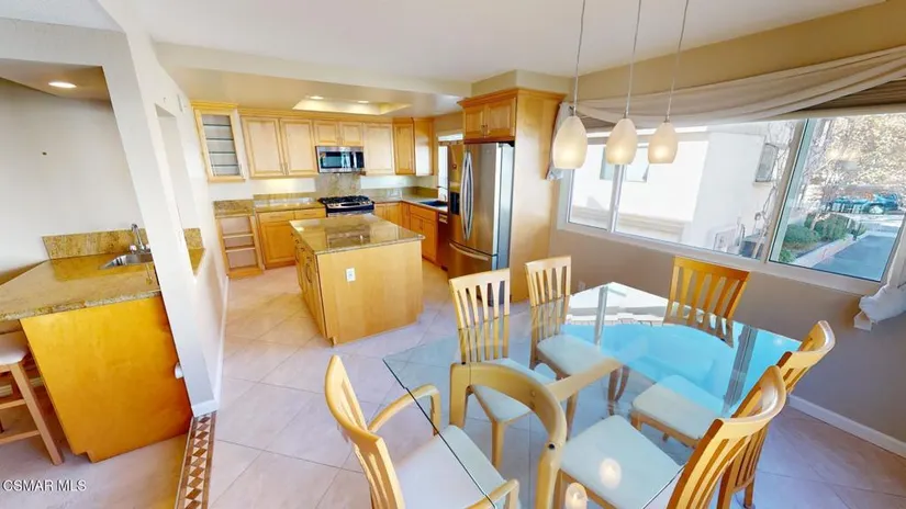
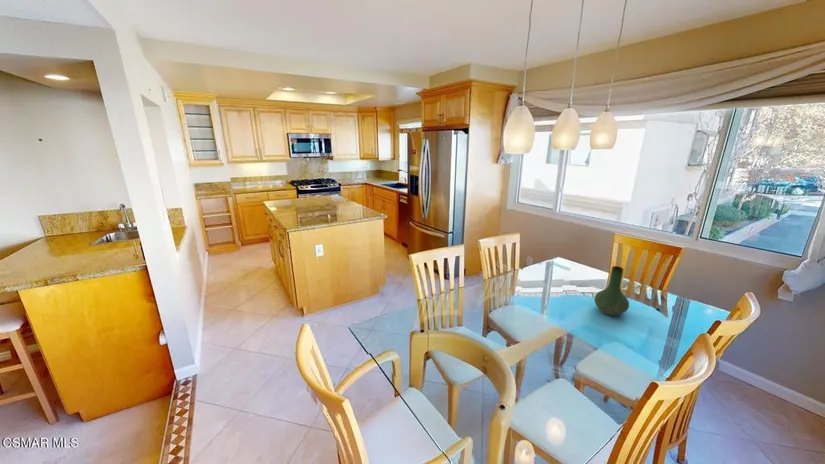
+ vase (613, 290)
